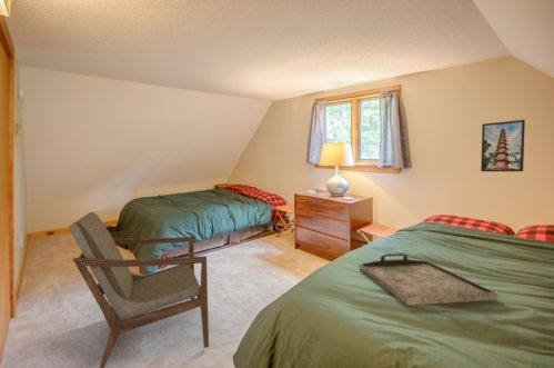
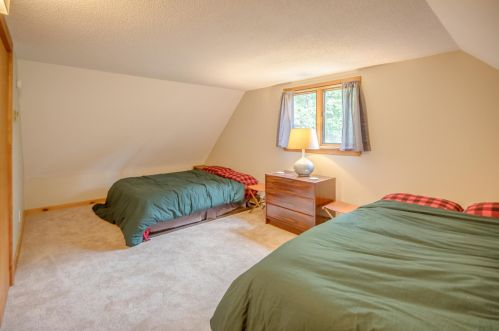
- armchair (144, 275)
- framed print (502, 147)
- serving tray (419, 273)
